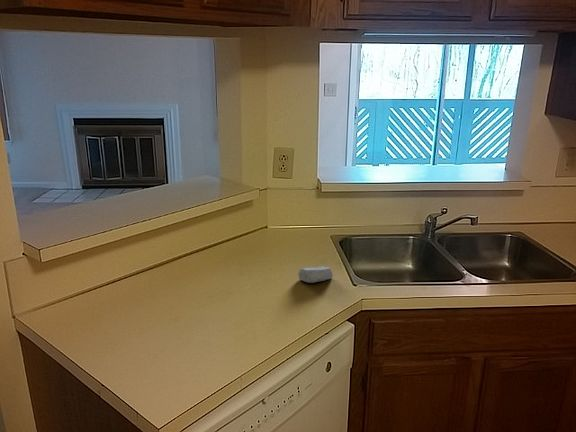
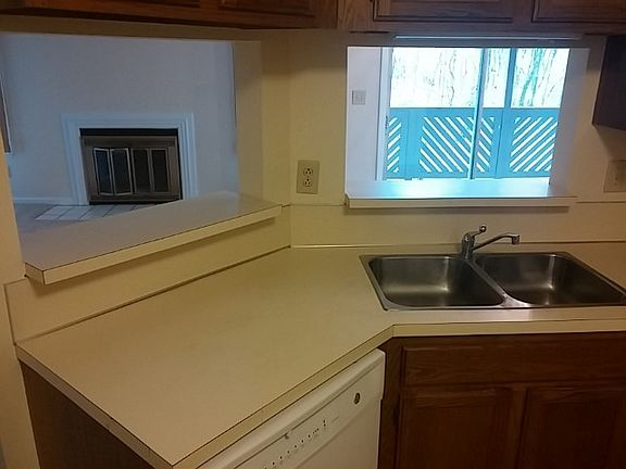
- soap bar (316, 272)
